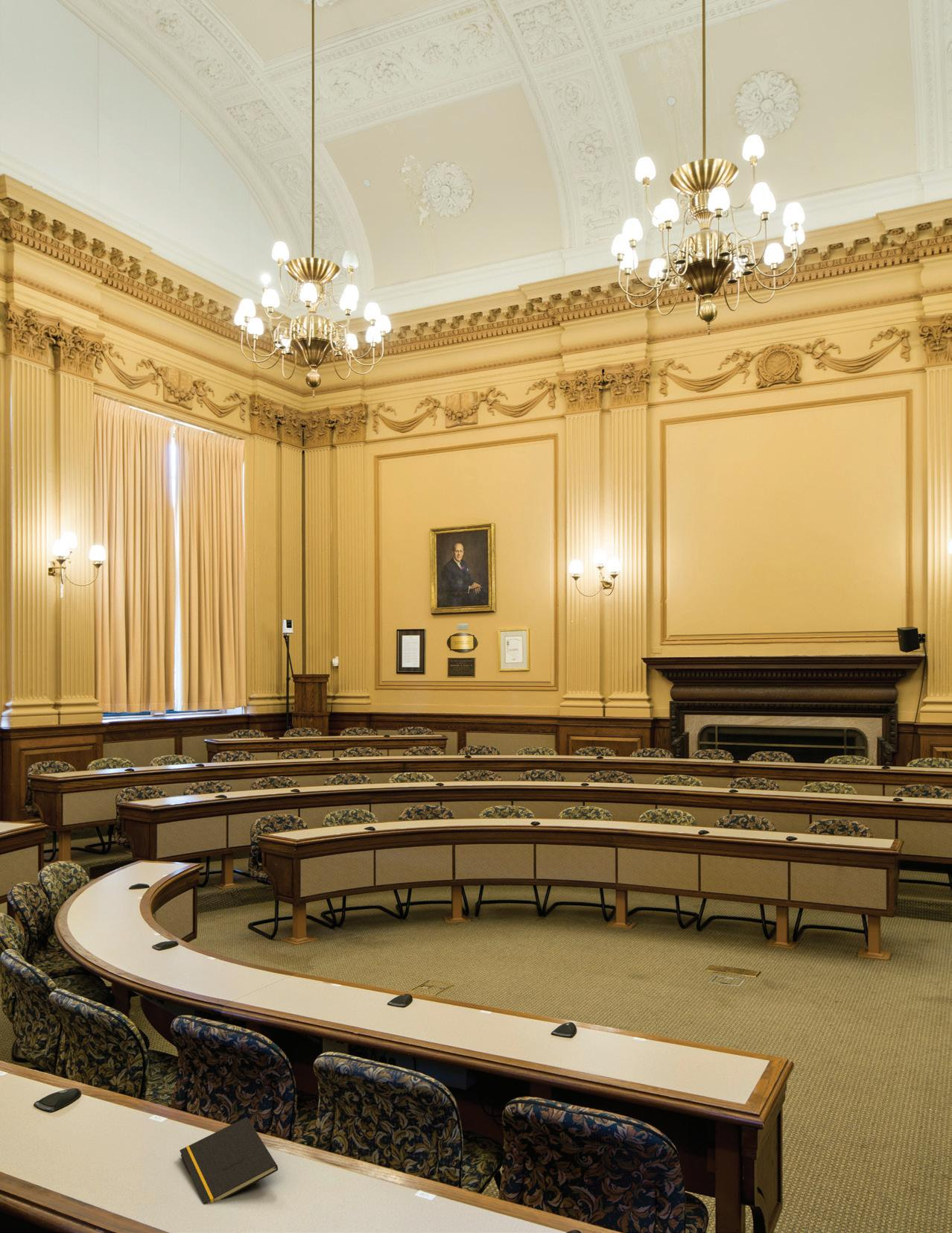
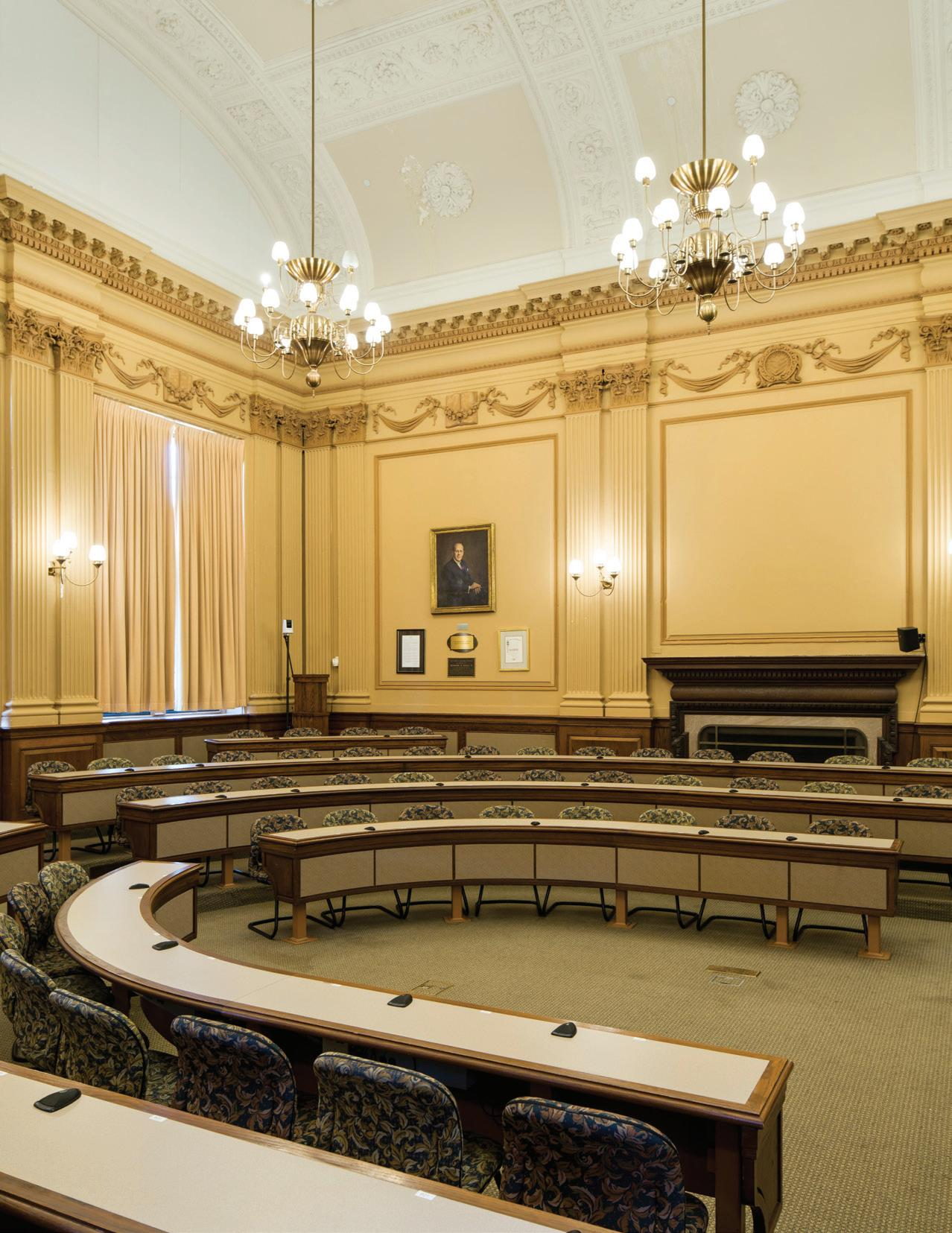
- notepad (227, 1160)
